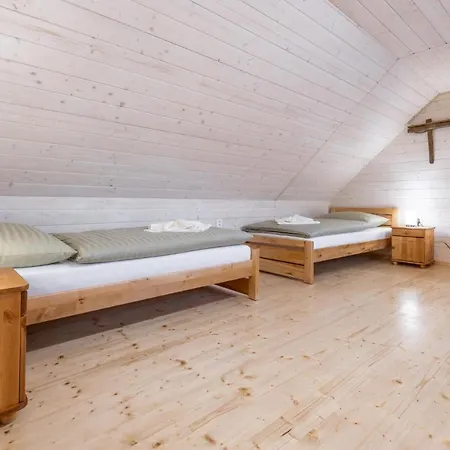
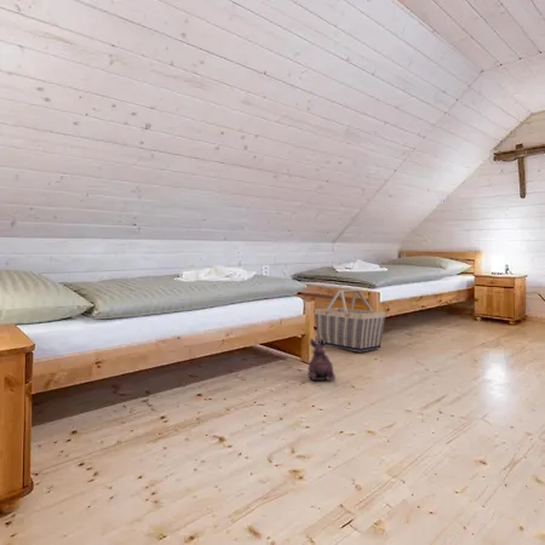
+ plush toy (317, 357)
+ basket (349, 317)
